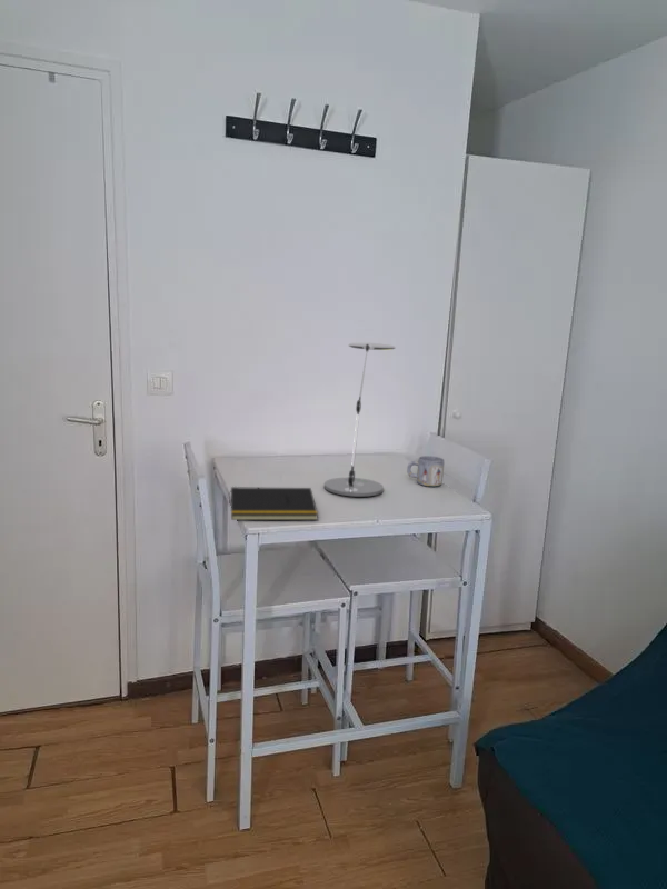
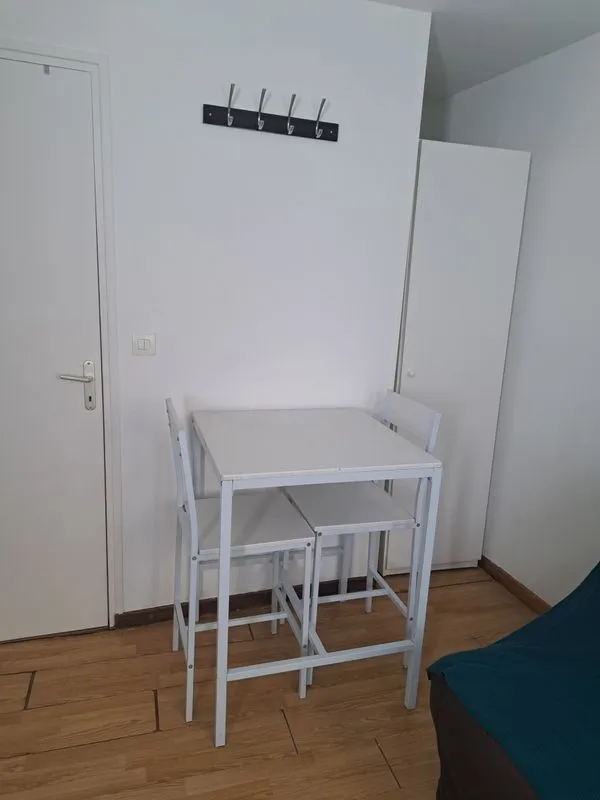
- mug (425, 470)
- notepad (272, 502)
- desk lamp (359, 411)
